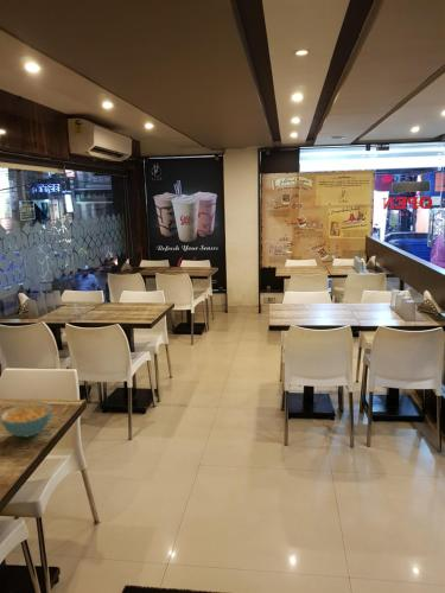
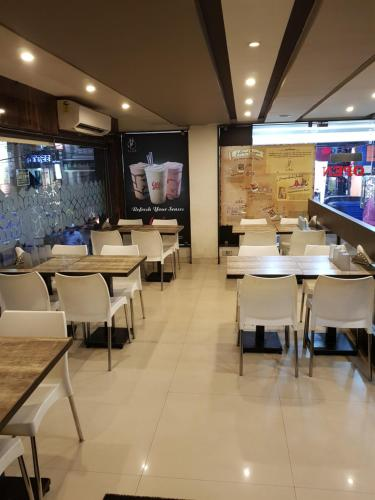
- cereal bowl (27, 422)
